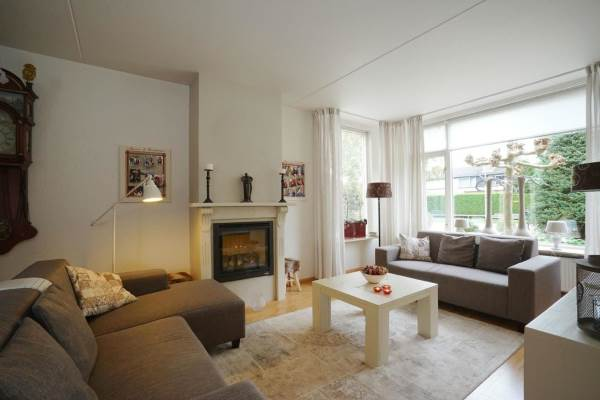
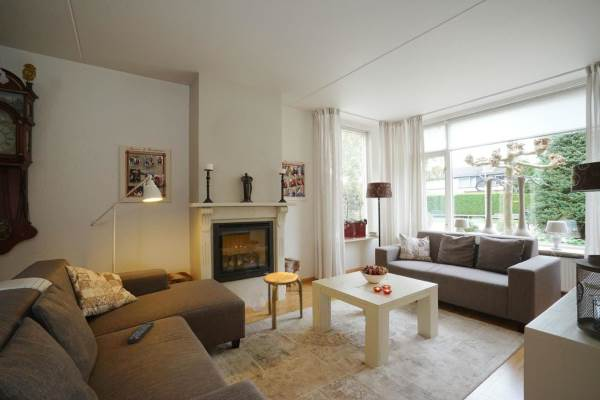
+ stool (275, 297)
+ remote control (141, 331)
